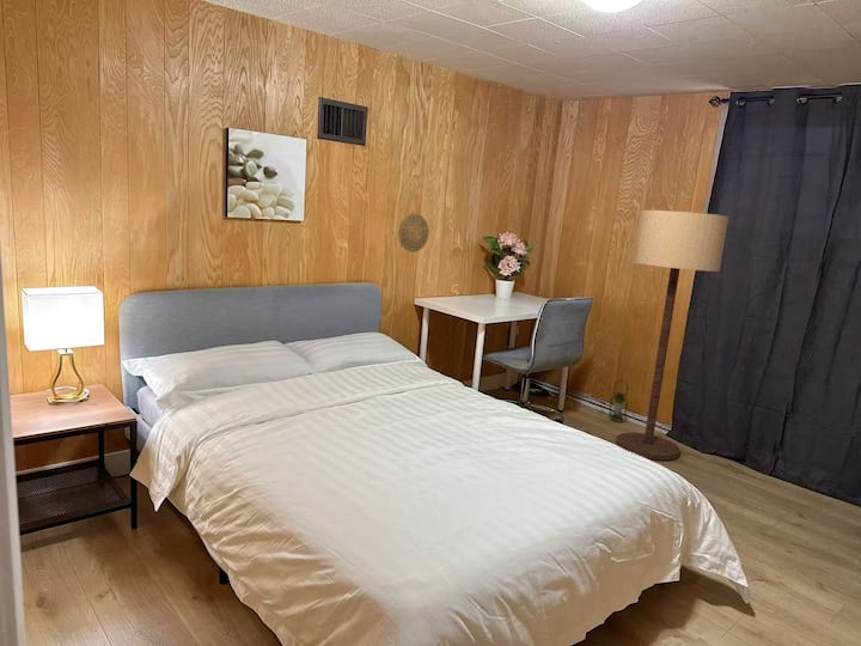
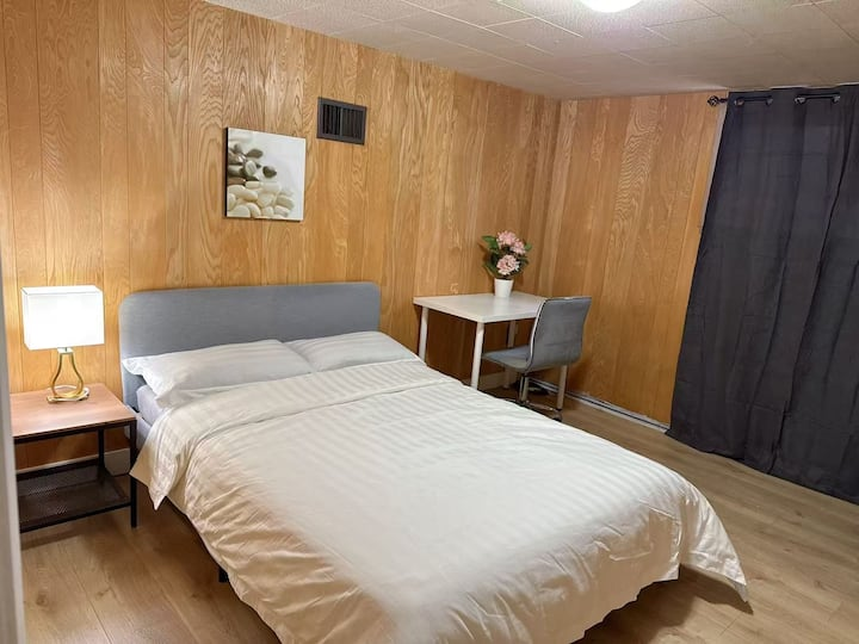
- lantern (619, 400)
- floor lamp (665, 334)
- decorative plate (414, 232)
